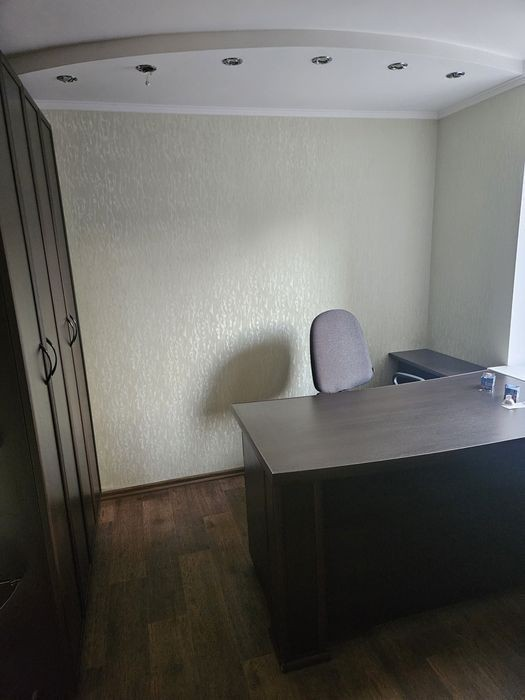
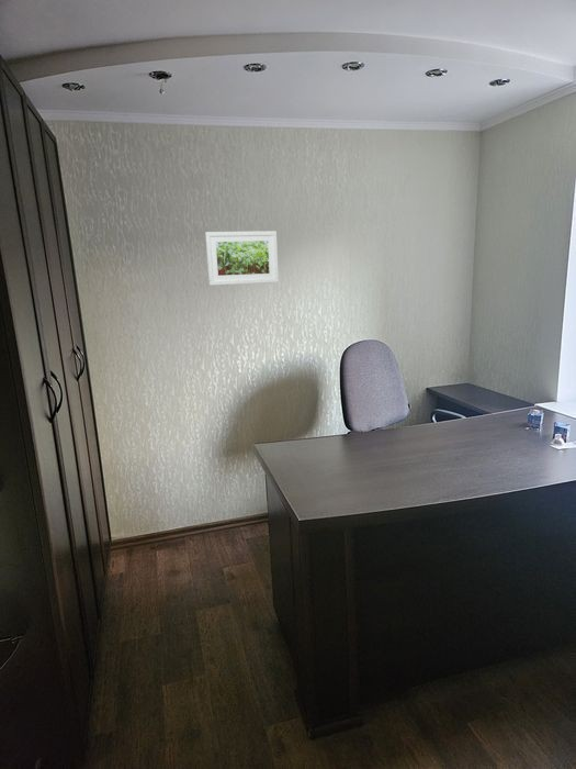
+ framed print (242, 257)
